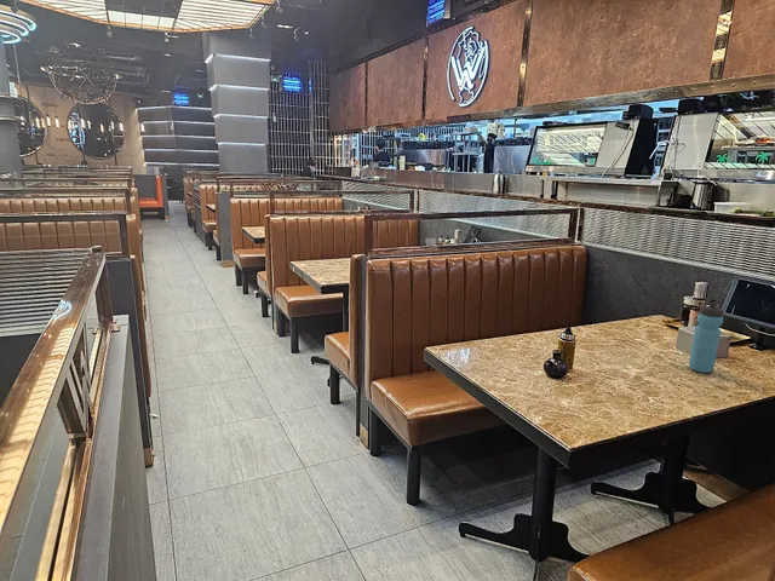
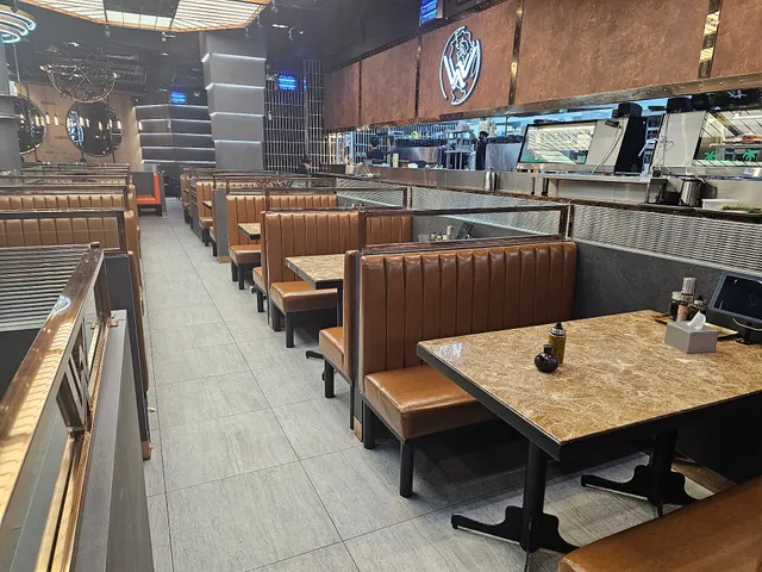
- water bottle (706, 336)
